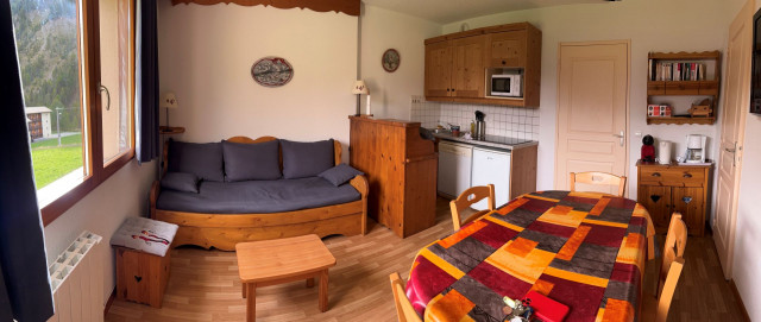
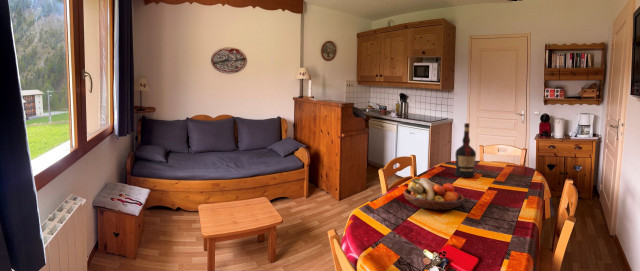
+ fruit bowl (433, 191)
+ liquor (465, 149)
